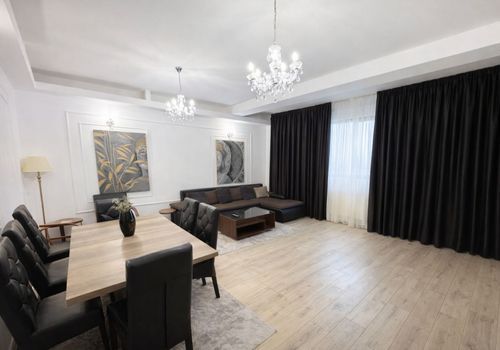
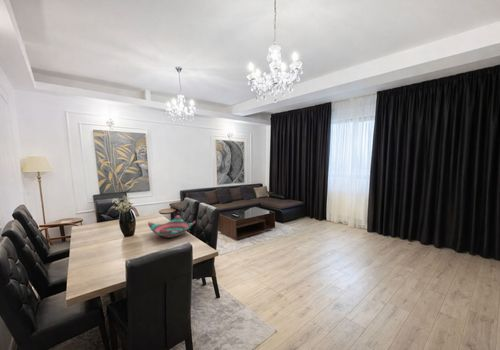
+ decorative bowl (172, 227)
